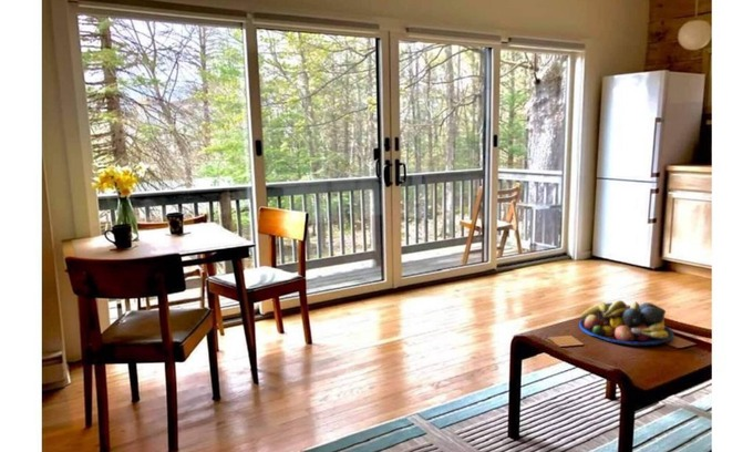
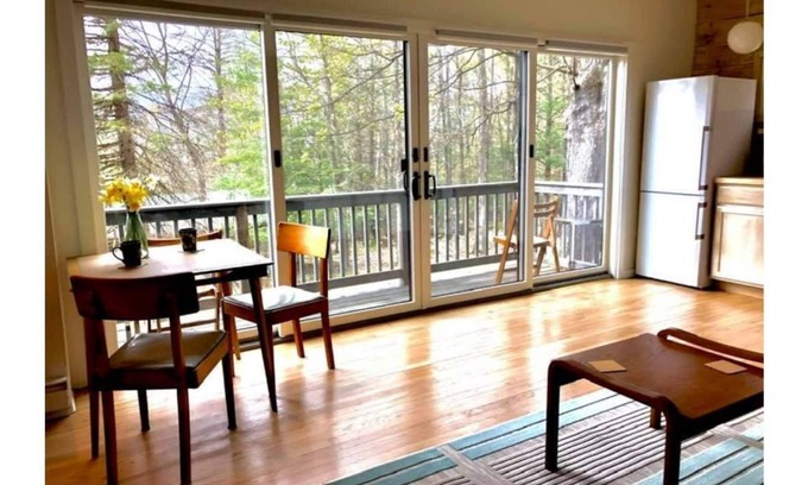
- fruit bowl (625, 315)
